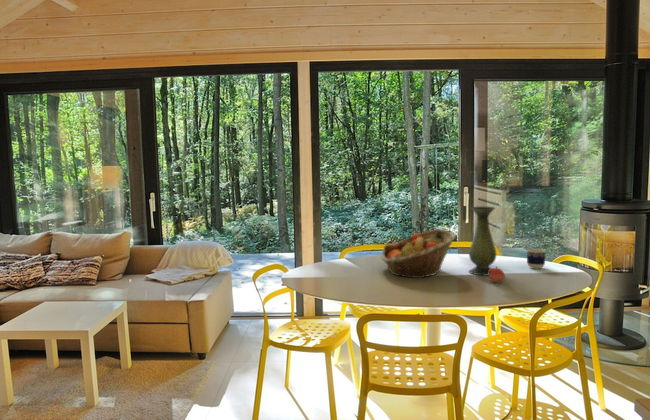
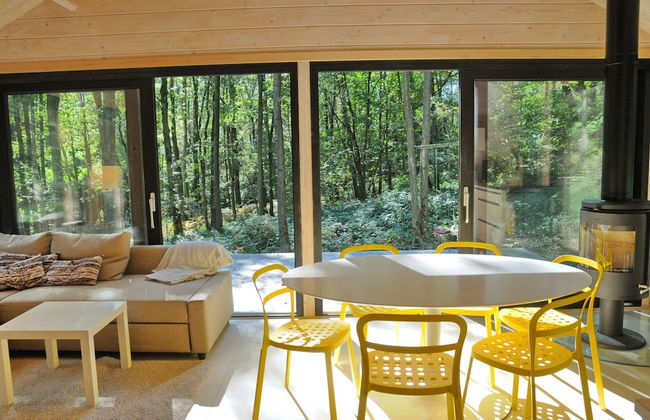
- fruit basket (417, 251)
- vase (482, 240)
- apple (496, 274)
- cup (534, 258)
